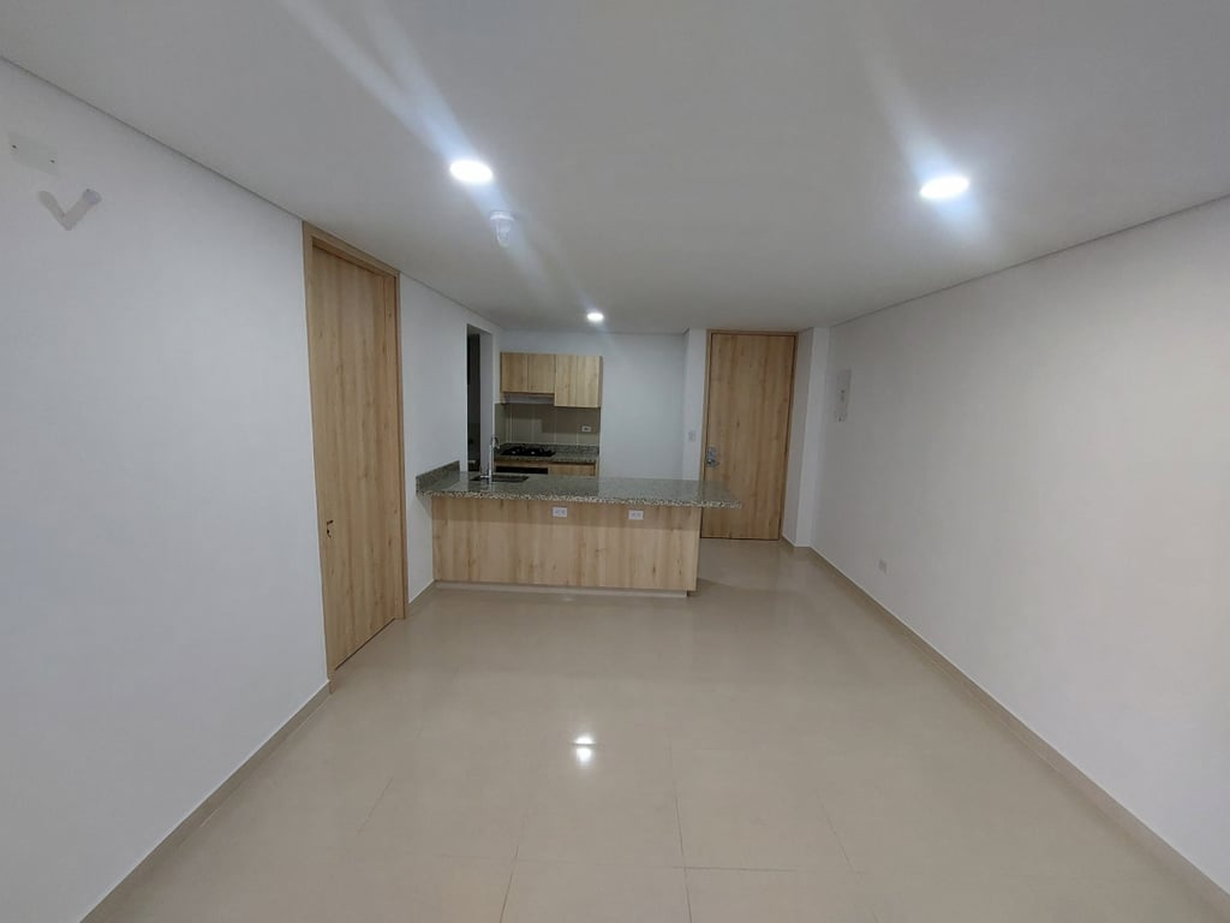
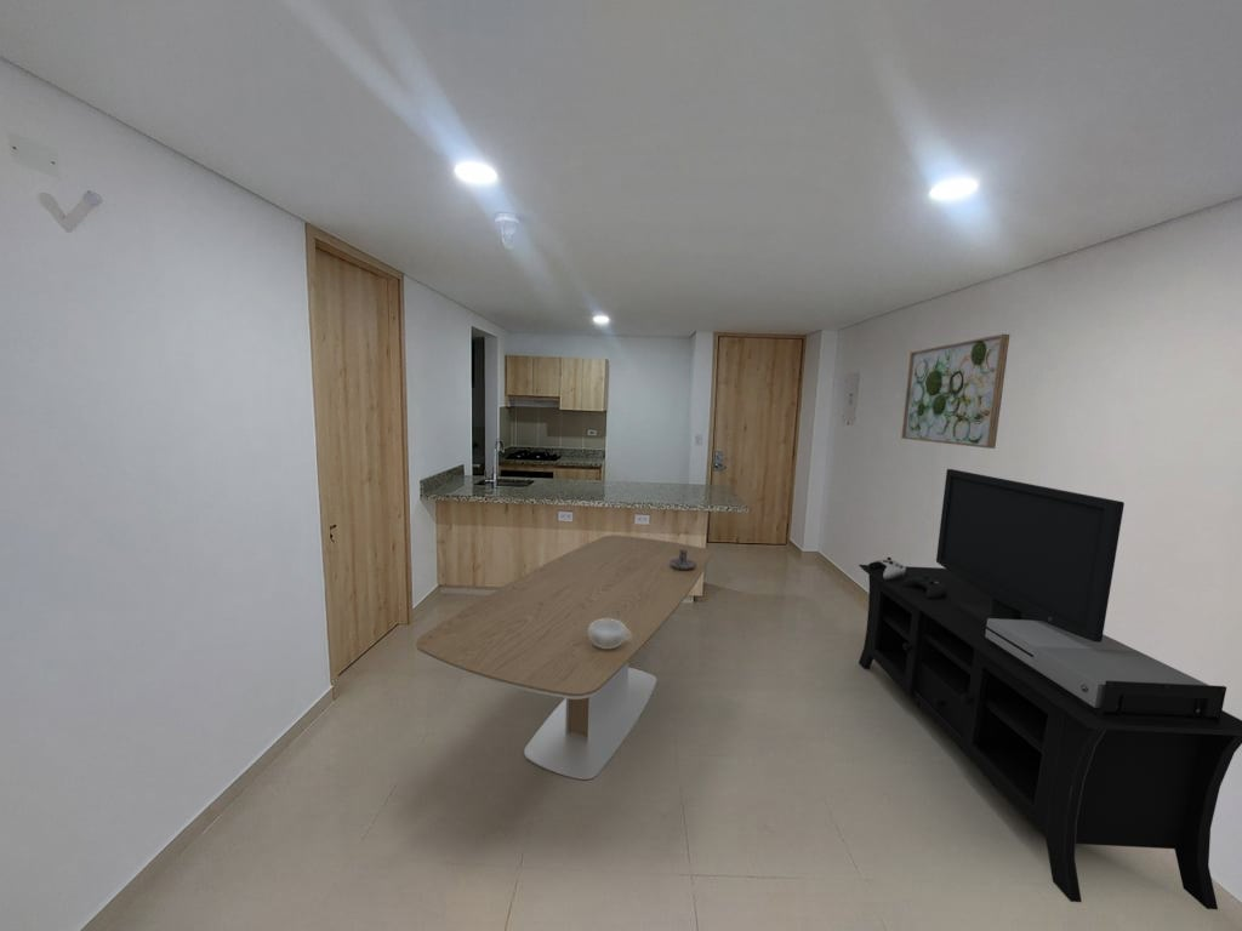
+ wall art (945, 394)
+ decorative bowl (610, 634)
+ dining table (600, 649)
+ media console (992, 617)
+ candle holder (682, 559)
